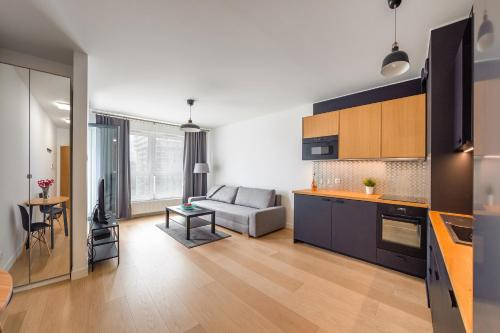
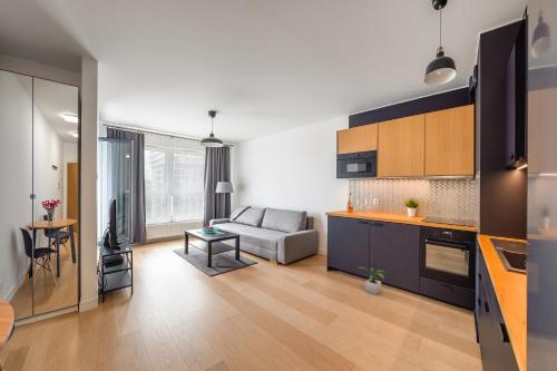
+ potted plant (371, 280)
